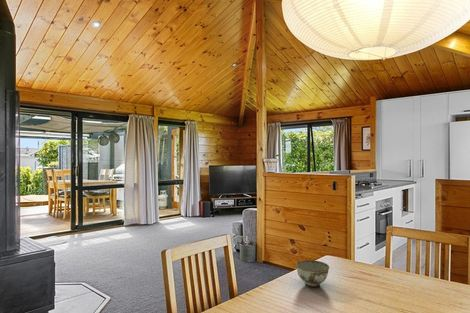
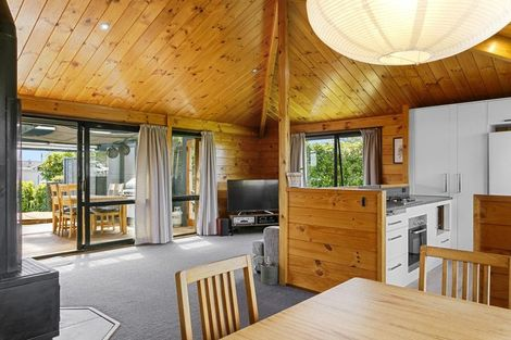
- bowl (312, 274)
